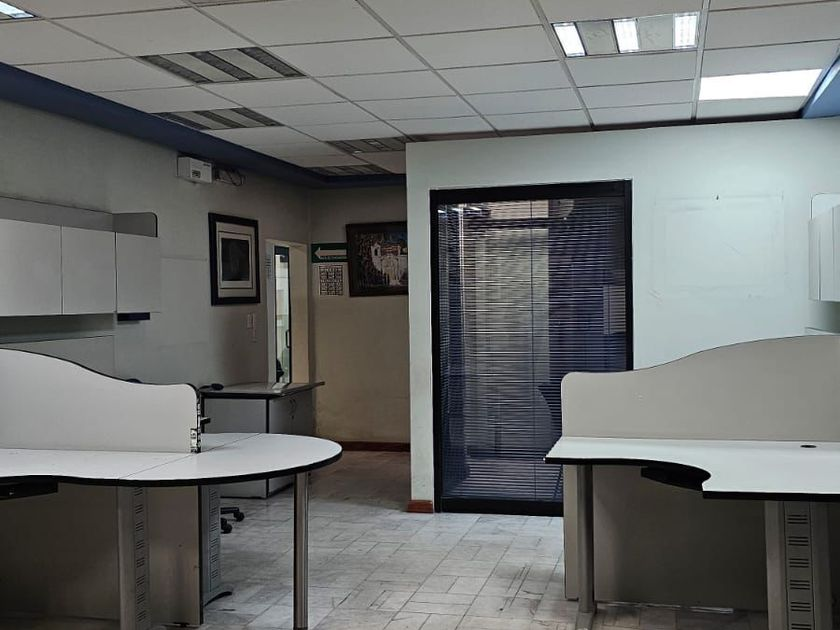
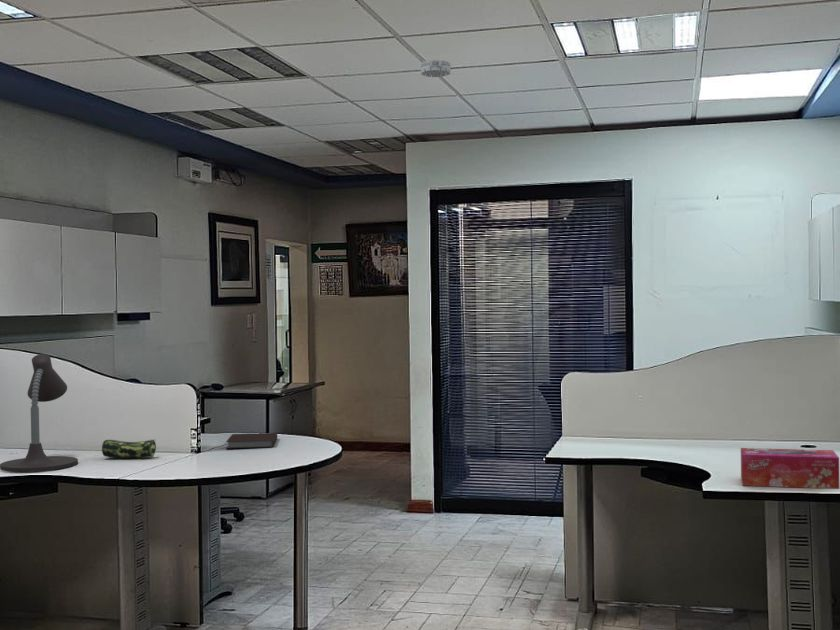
+ tissue box (788, 467)
+ notebook (252, 440)
+ smoke detector (435, 68)
+ pencil case (130, 448)
+ desk lamp (38, 409)
